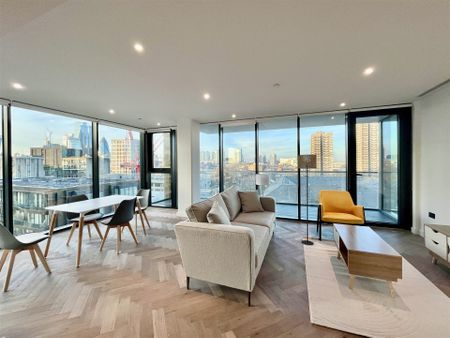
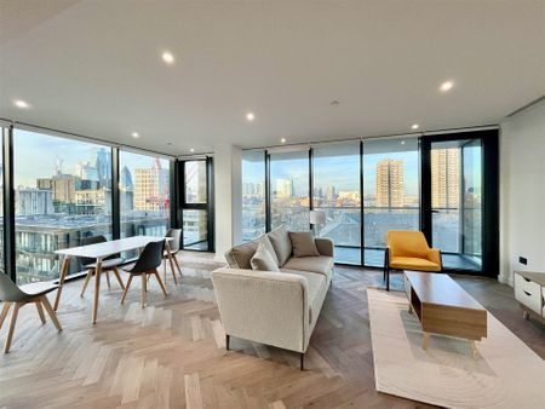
- floor lamp (307, 198)
